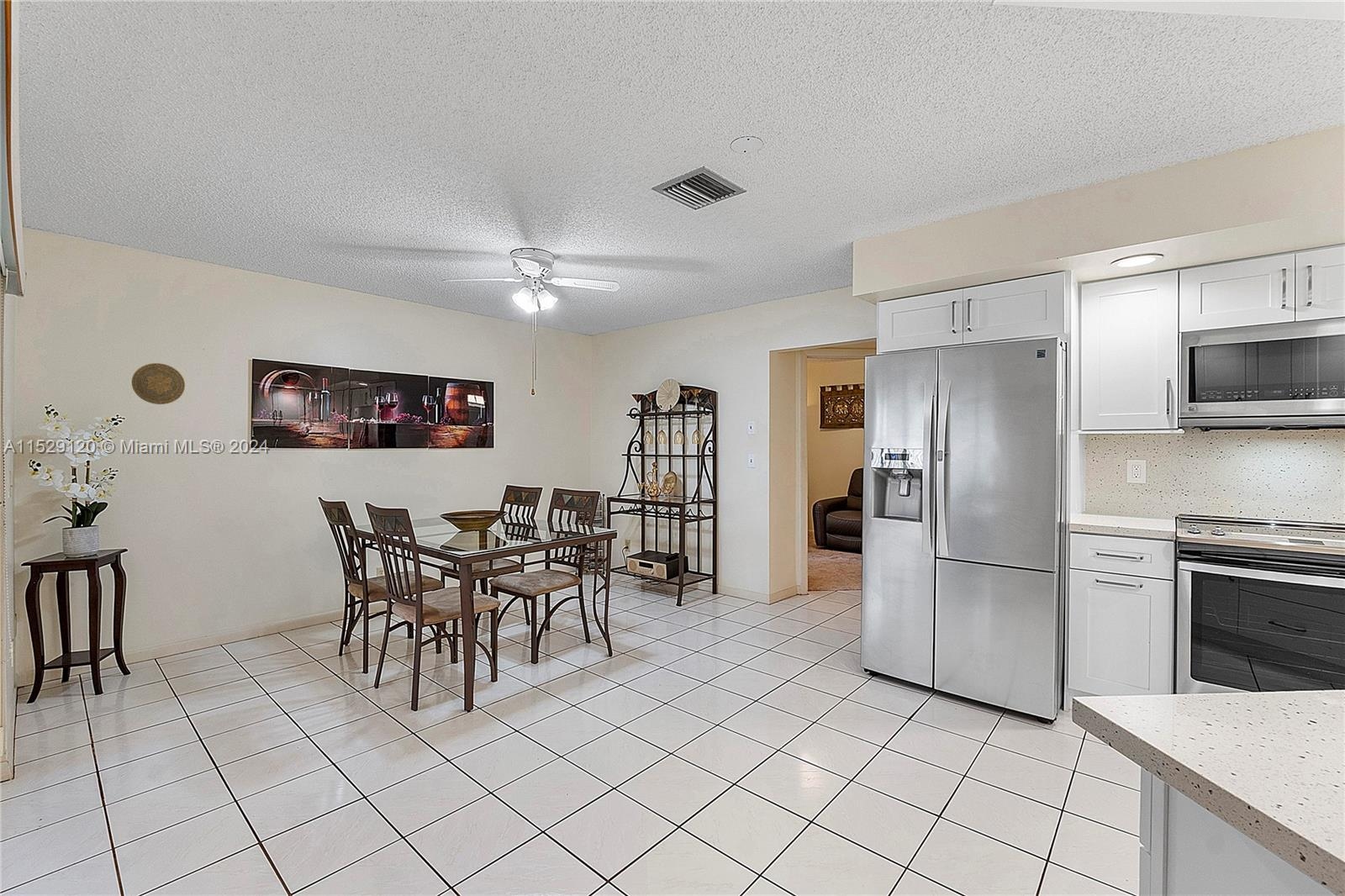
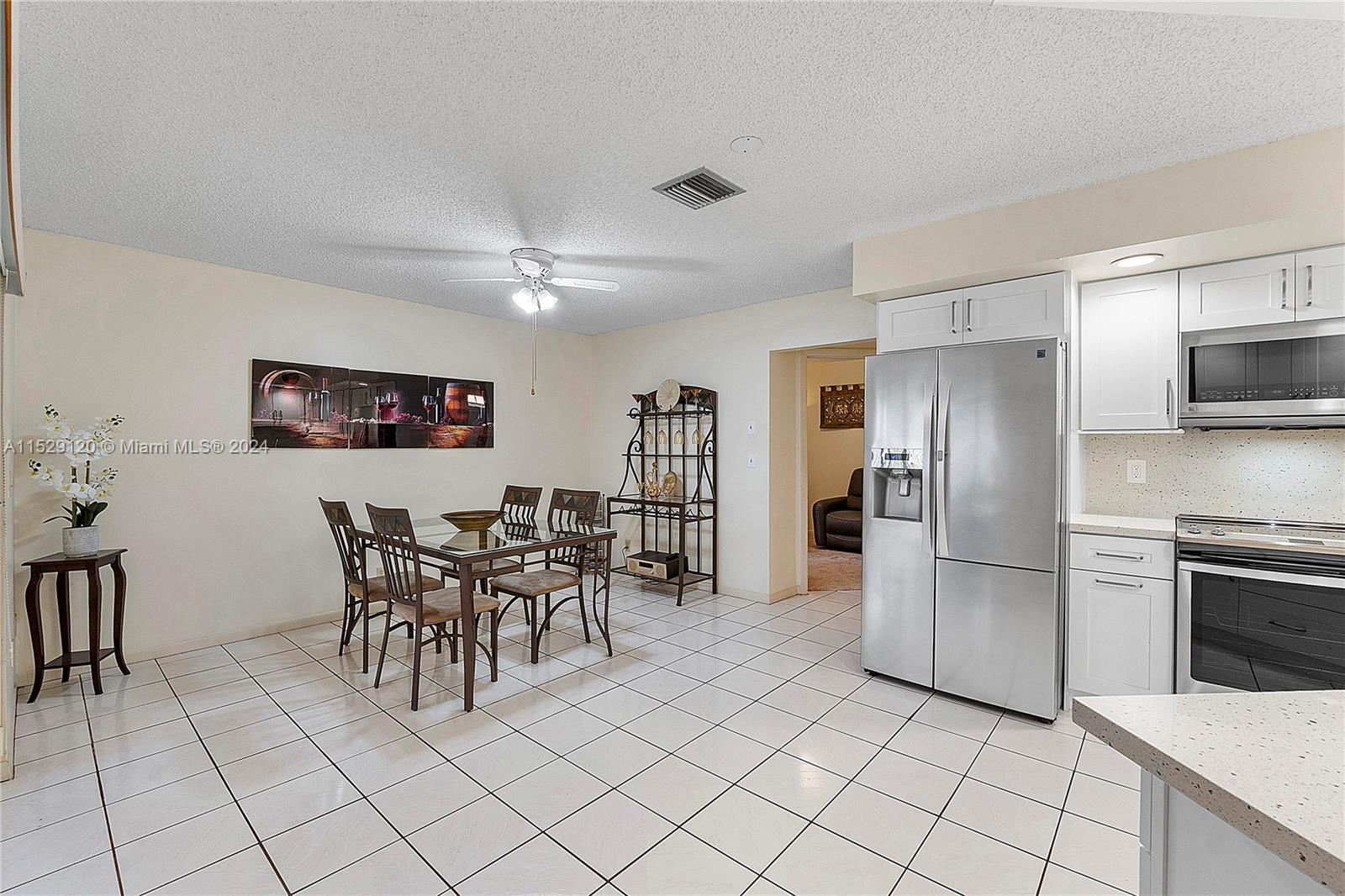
- decorative plate (159, 383)
